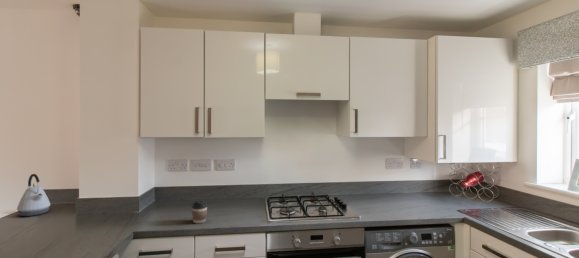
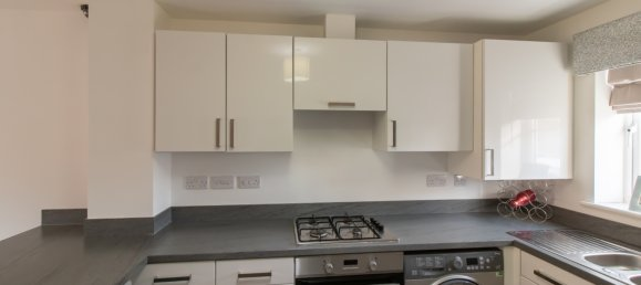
- kettle (34, 193)
- coffee cup (199, 211)
